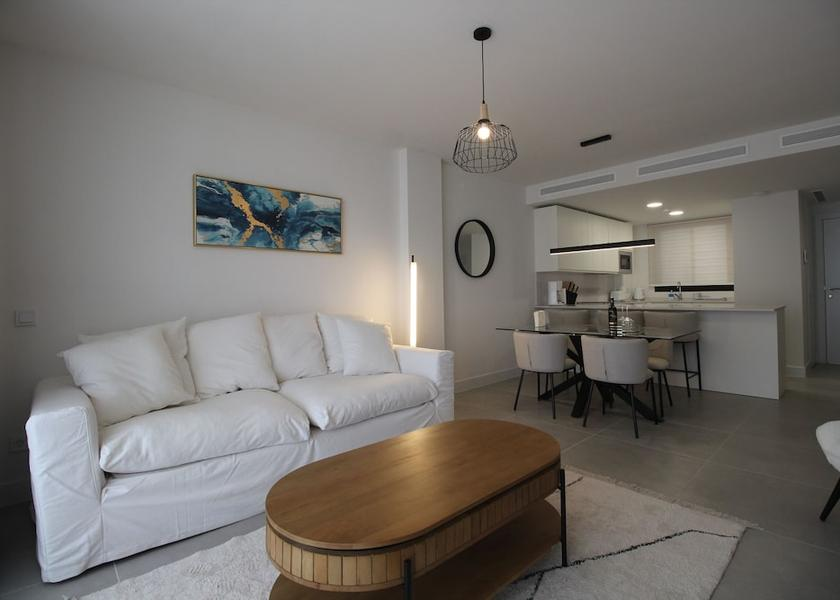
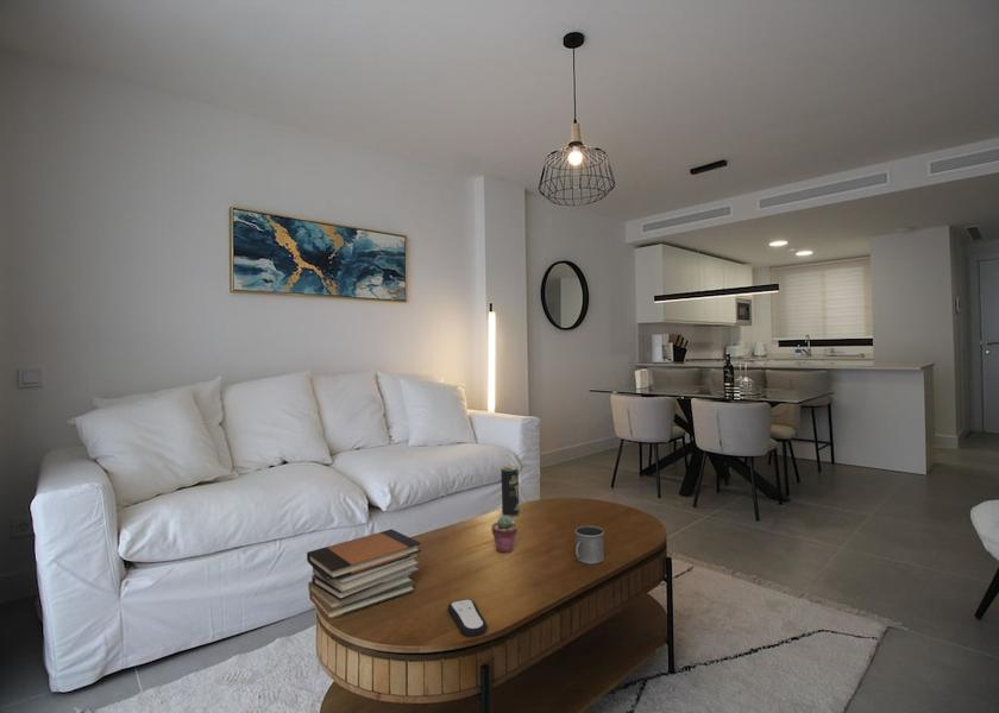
+ book stack (365, 570)
+ beverage can (510, 491)
+ potted succulent (504, 532)
+ remote control (467, 617)
+ mug (588, 545)
